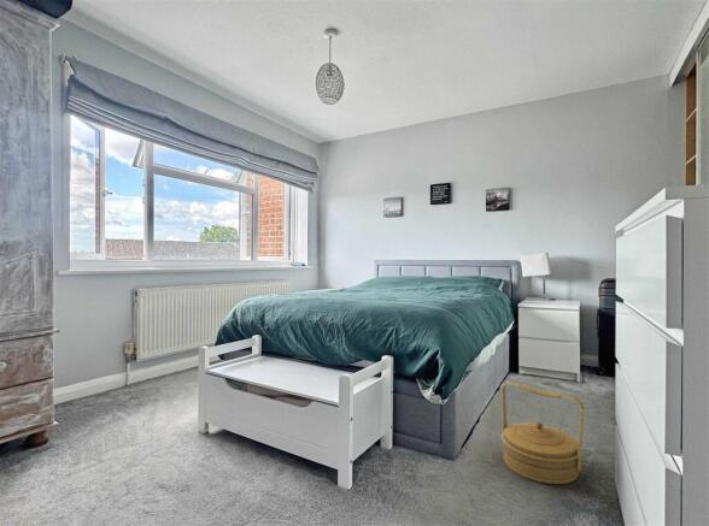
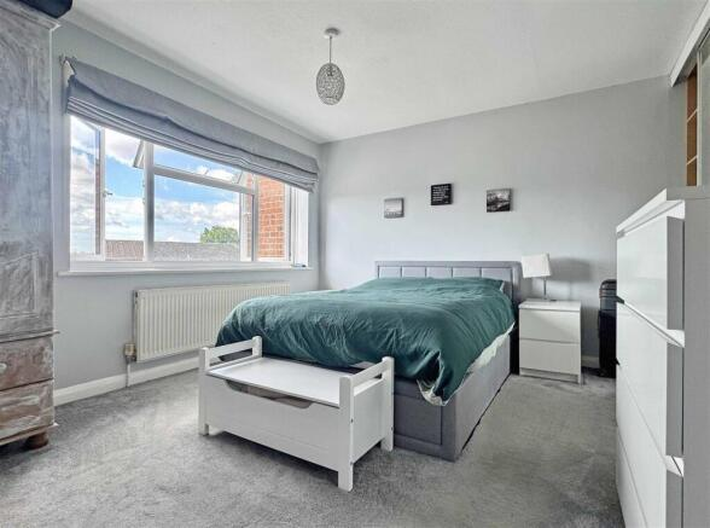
- basket (539, 426)
